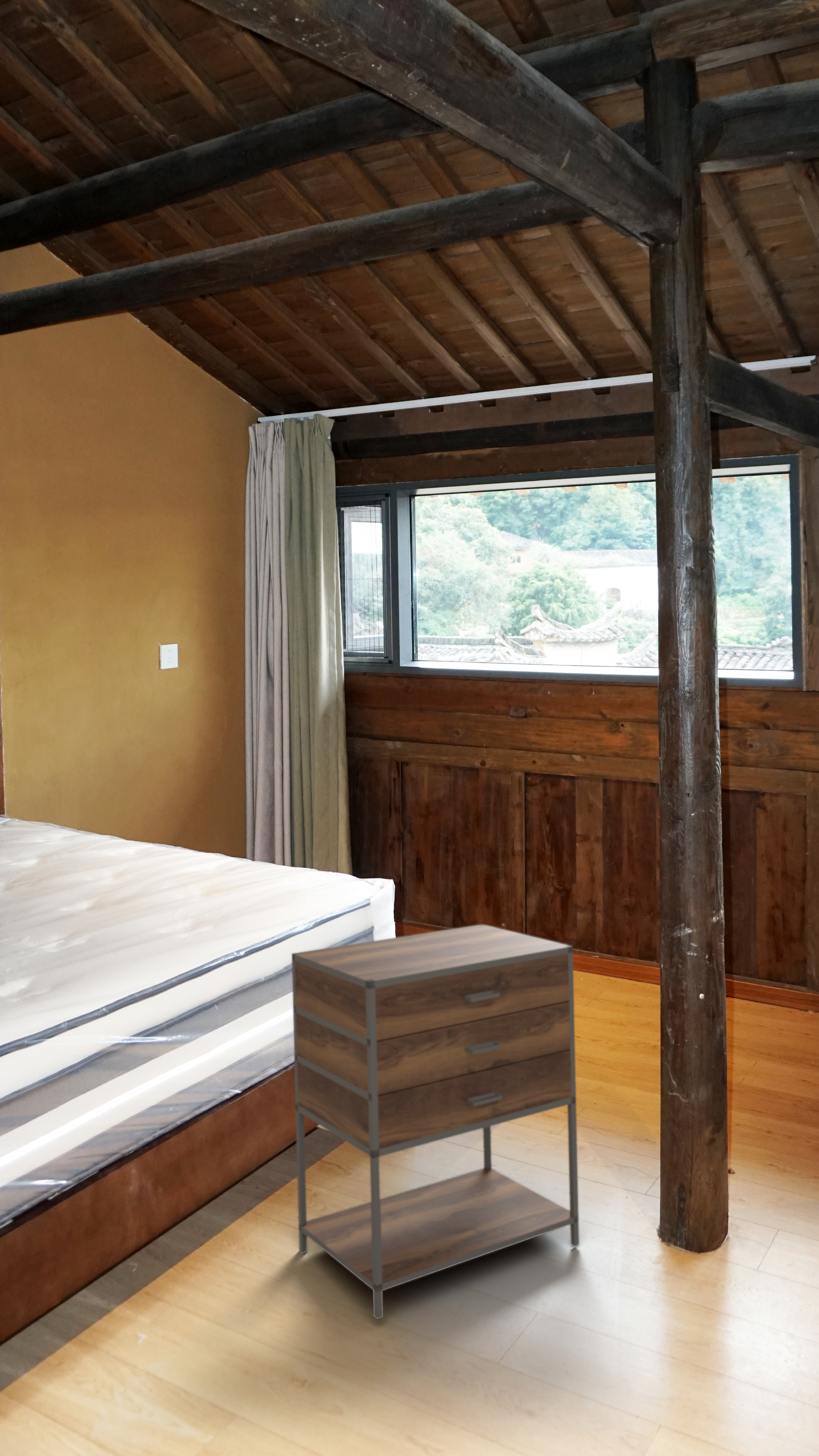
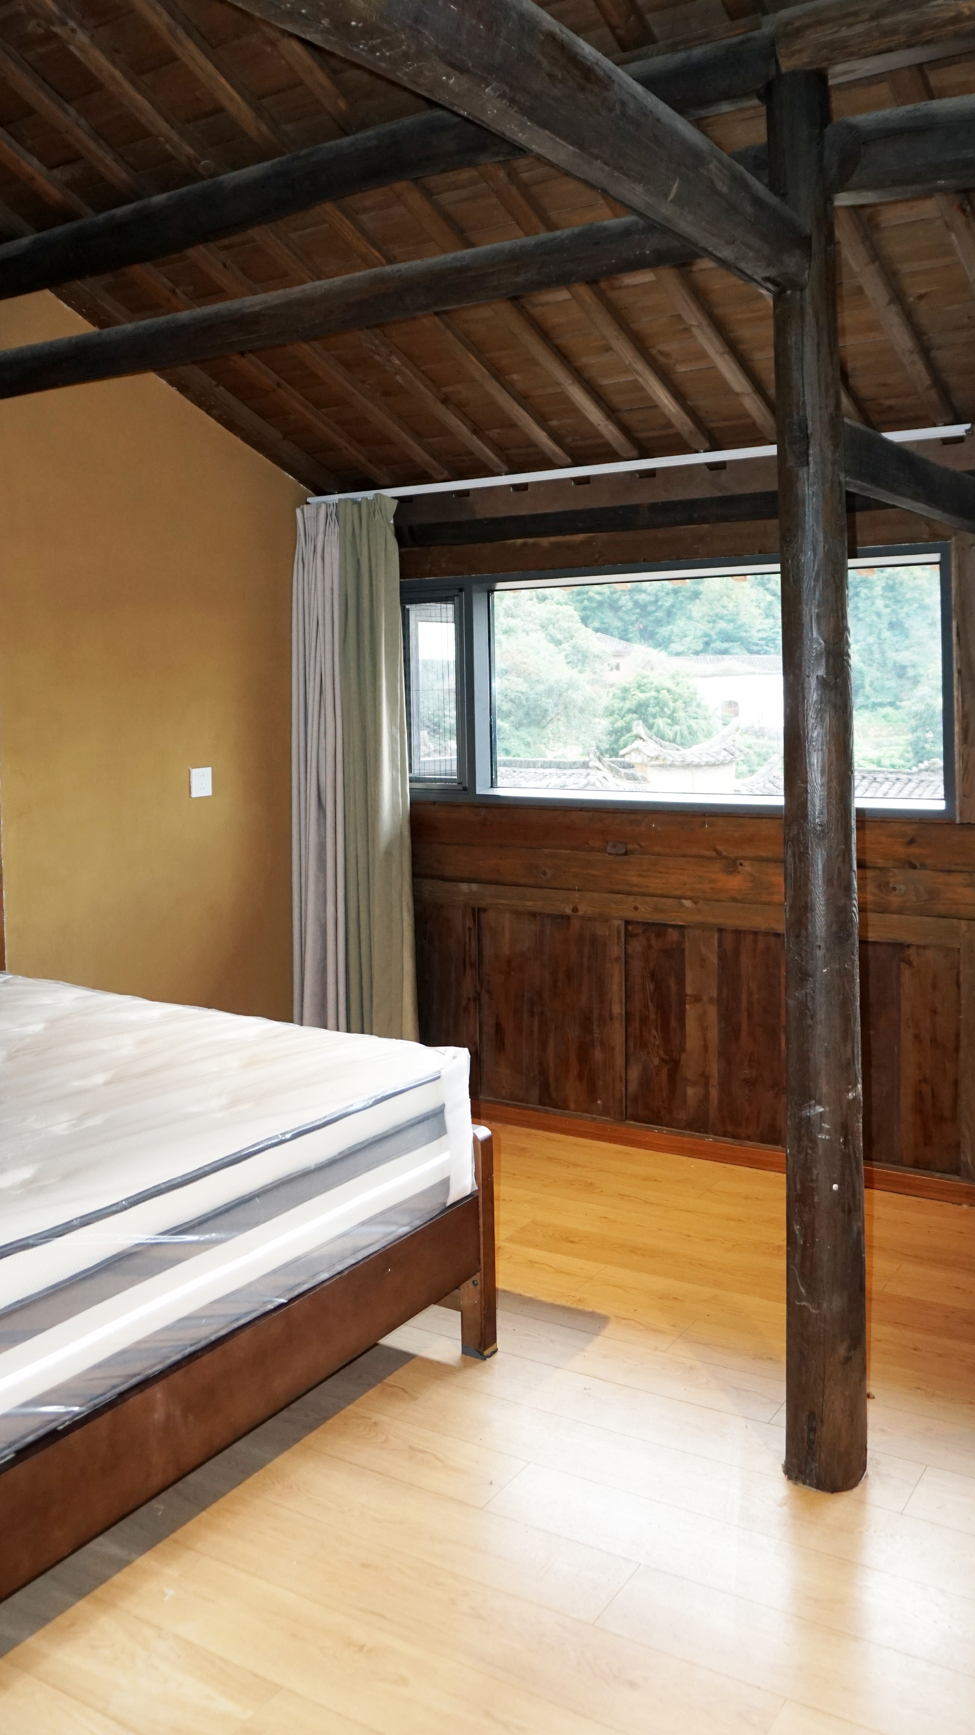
- nightstand (440, 1101)
